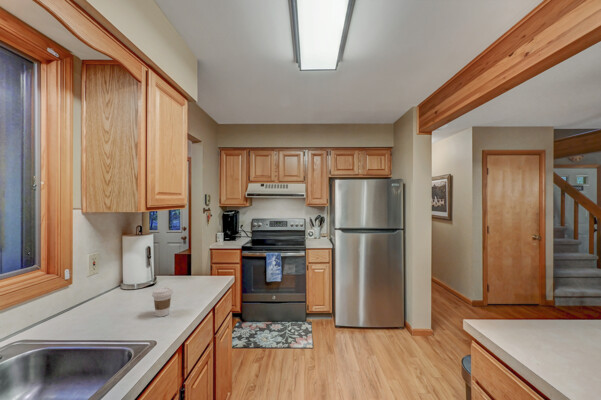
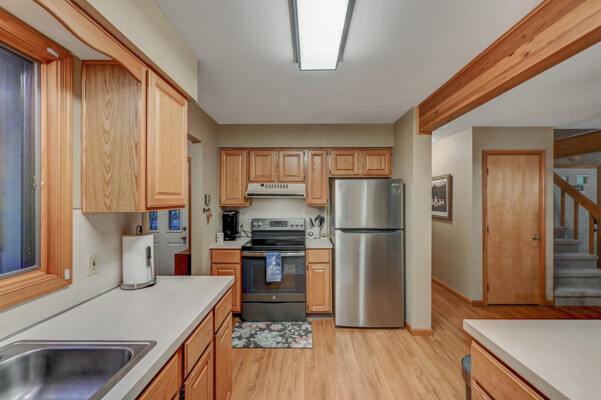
- coffee cup (162, 301)
